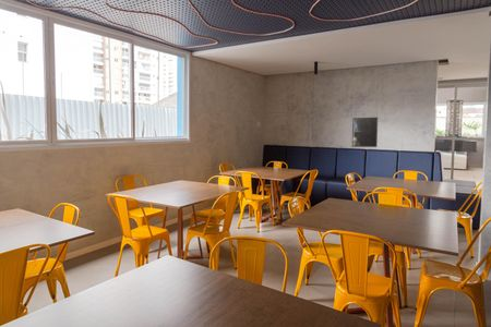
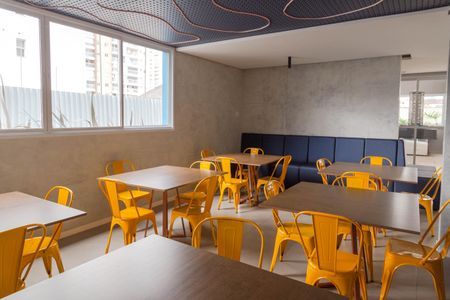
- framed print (364, 132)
